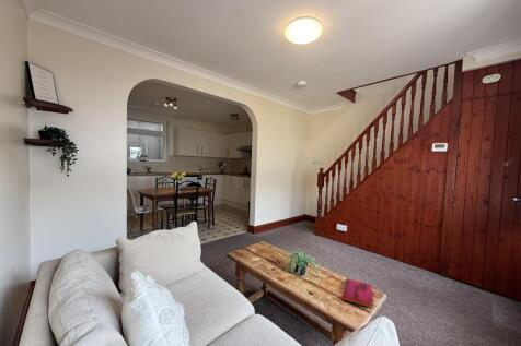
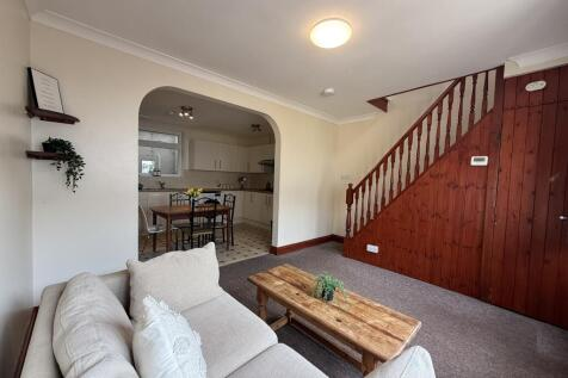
- hardback book (357, 291)
